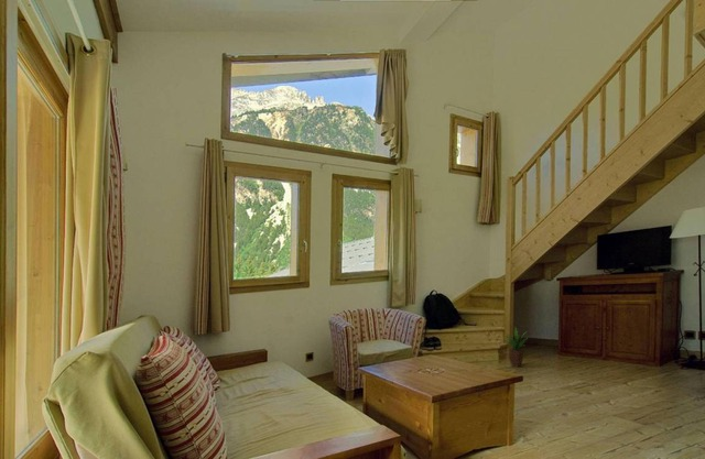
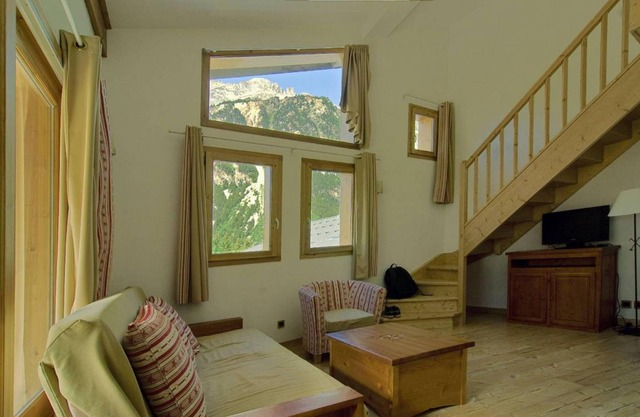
- potted plant (514, 346)
